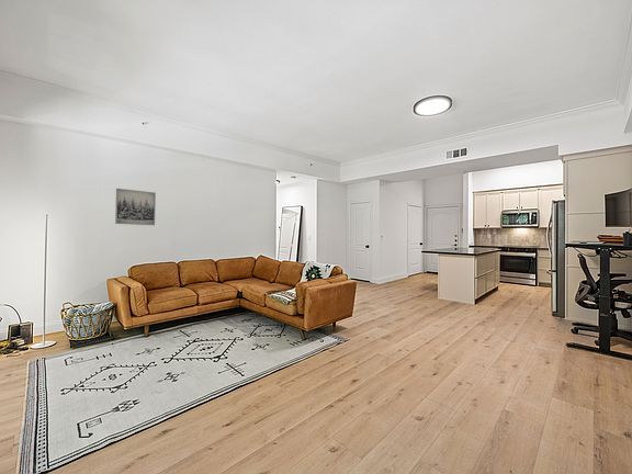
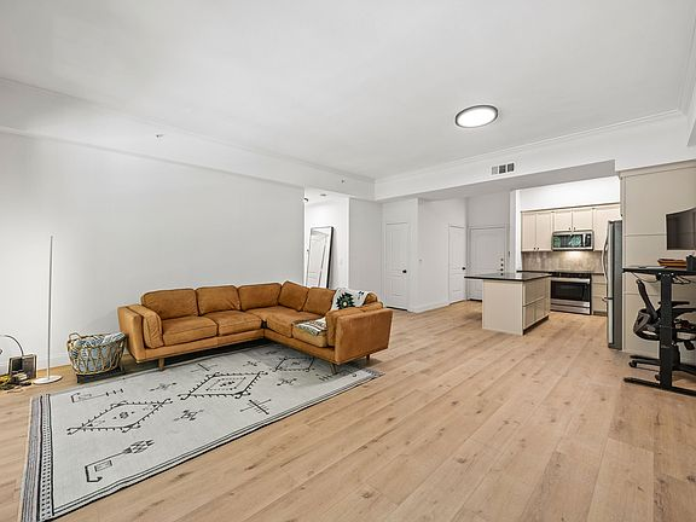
- wall art (136, 207)
